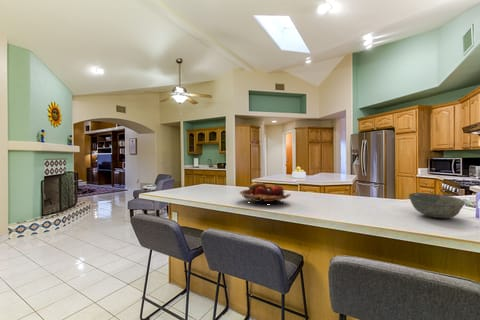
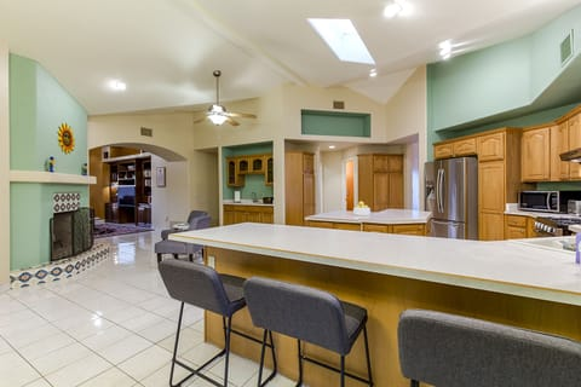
- bowl (435, 206)
- fruit basket (263, 192)
